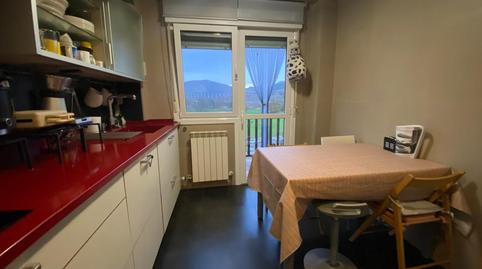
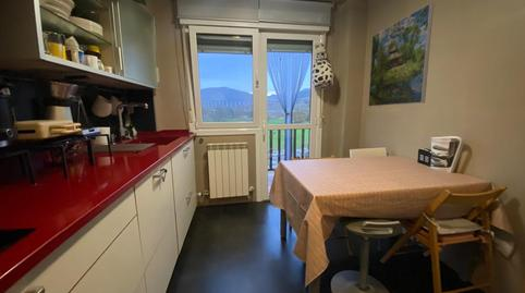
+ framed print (394, 64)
